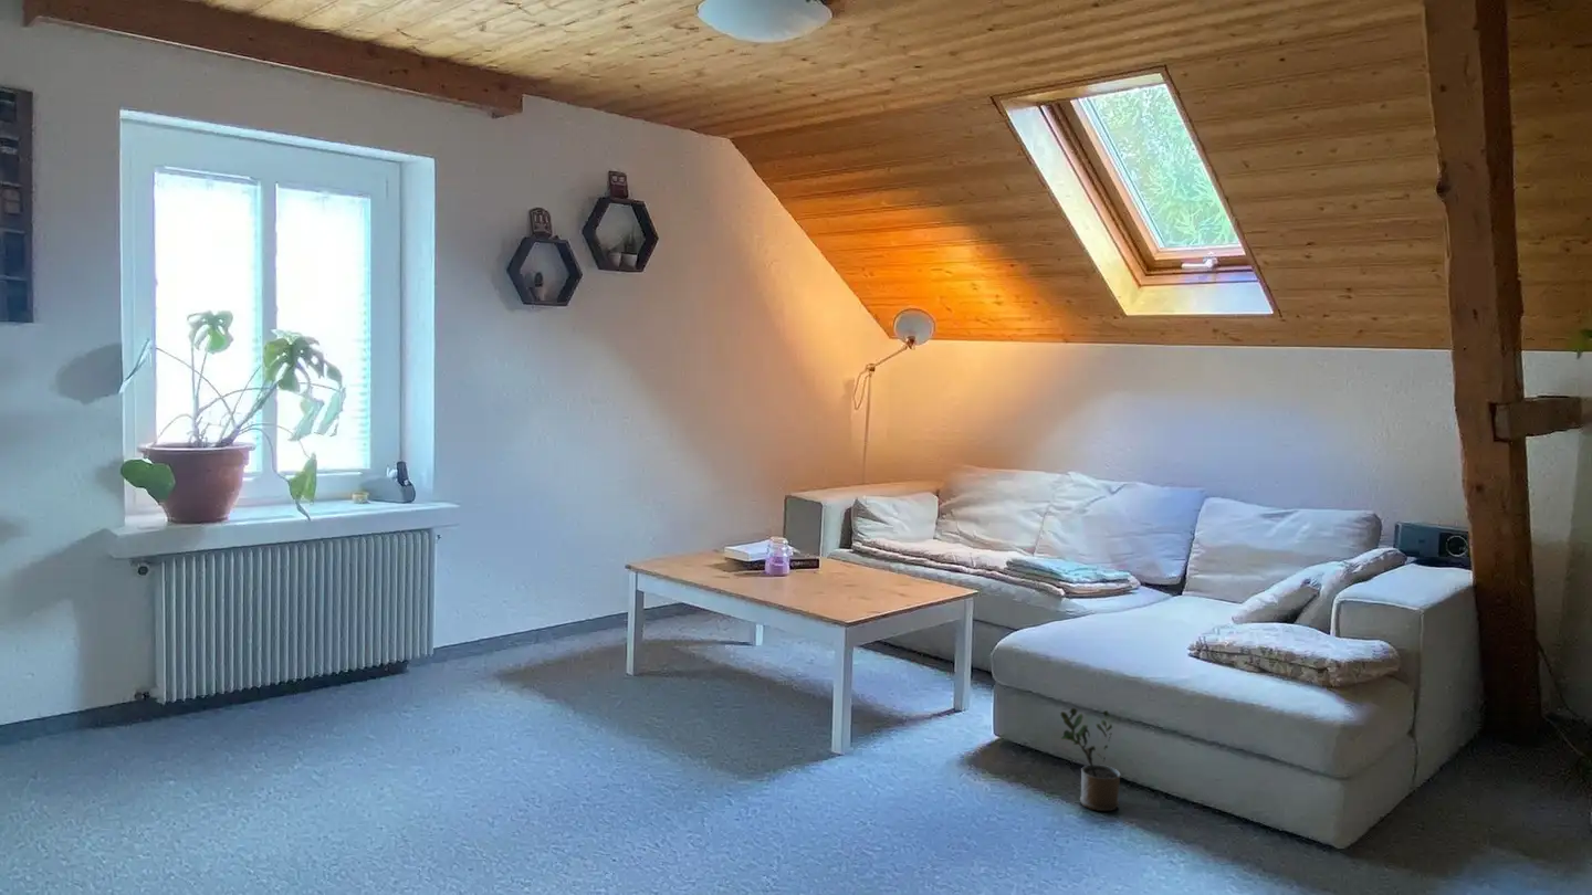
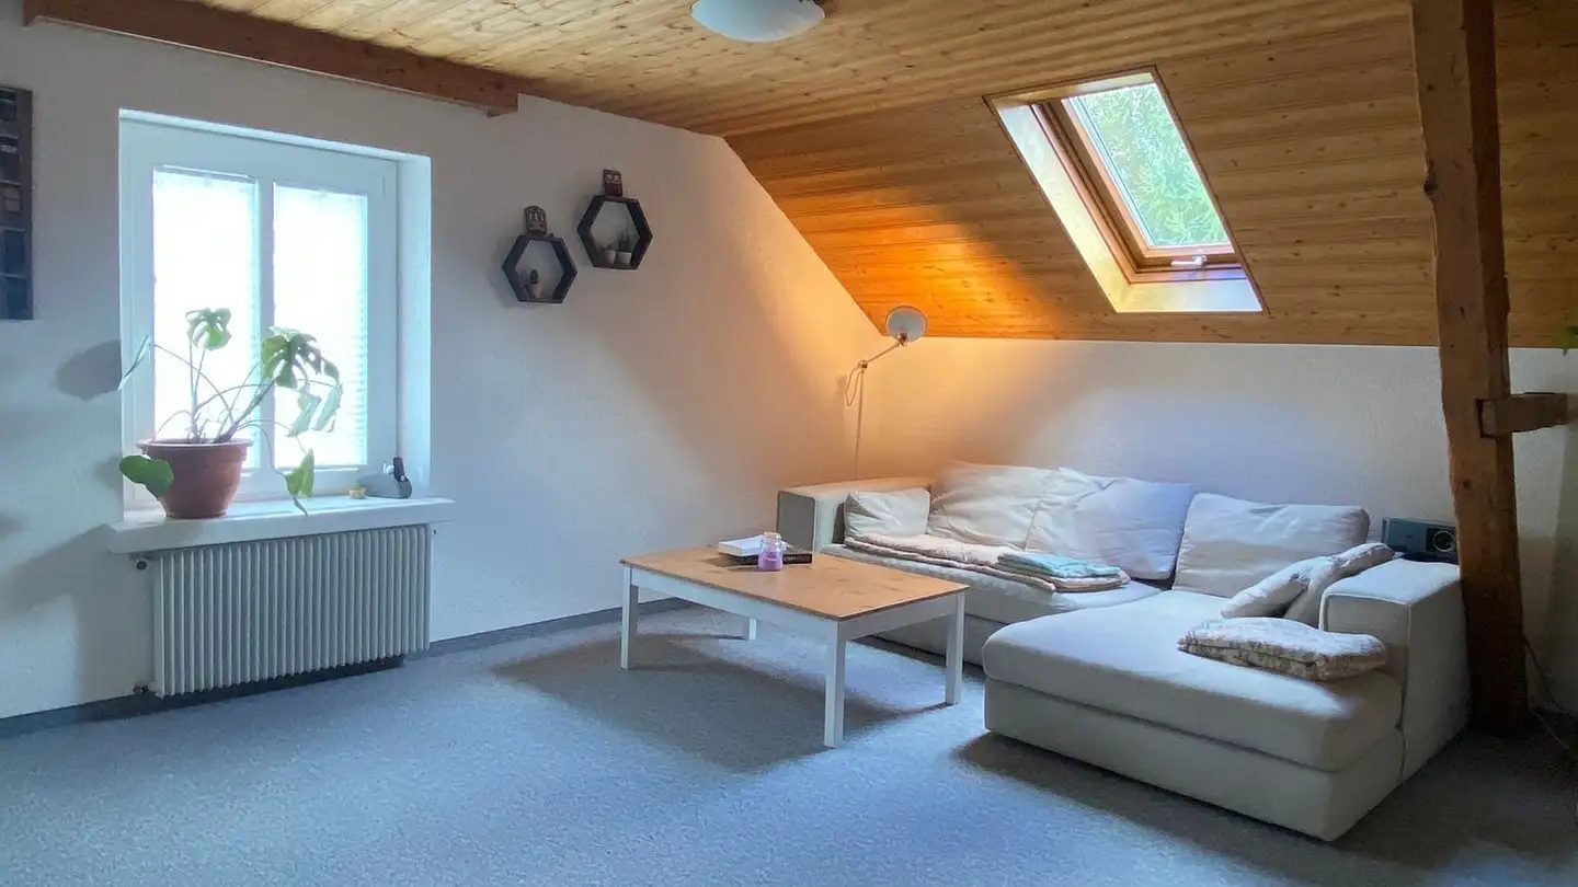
- potted plant (1090, 756)
